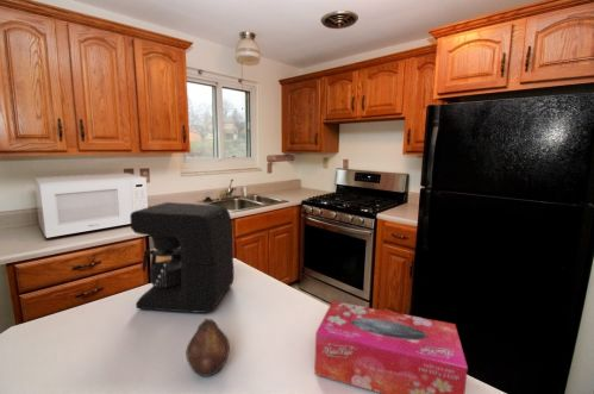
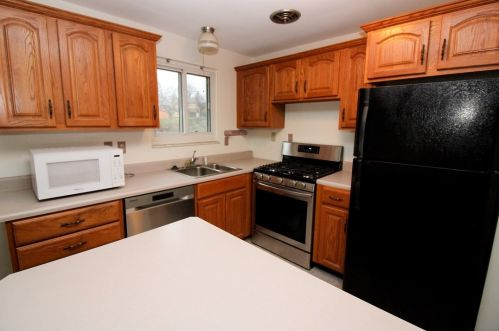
- tissue box (386, 348)
- fruit (207, 344)
- coffee maker (183, 252)
